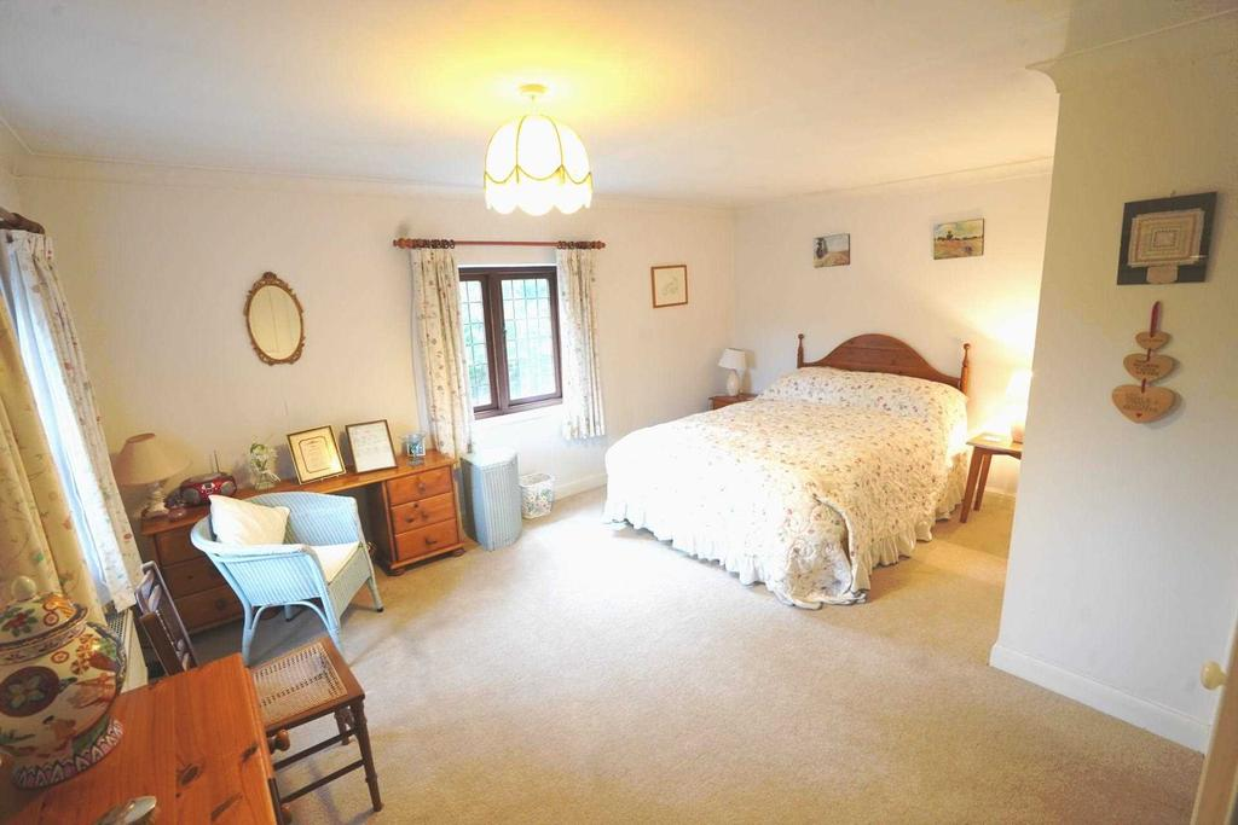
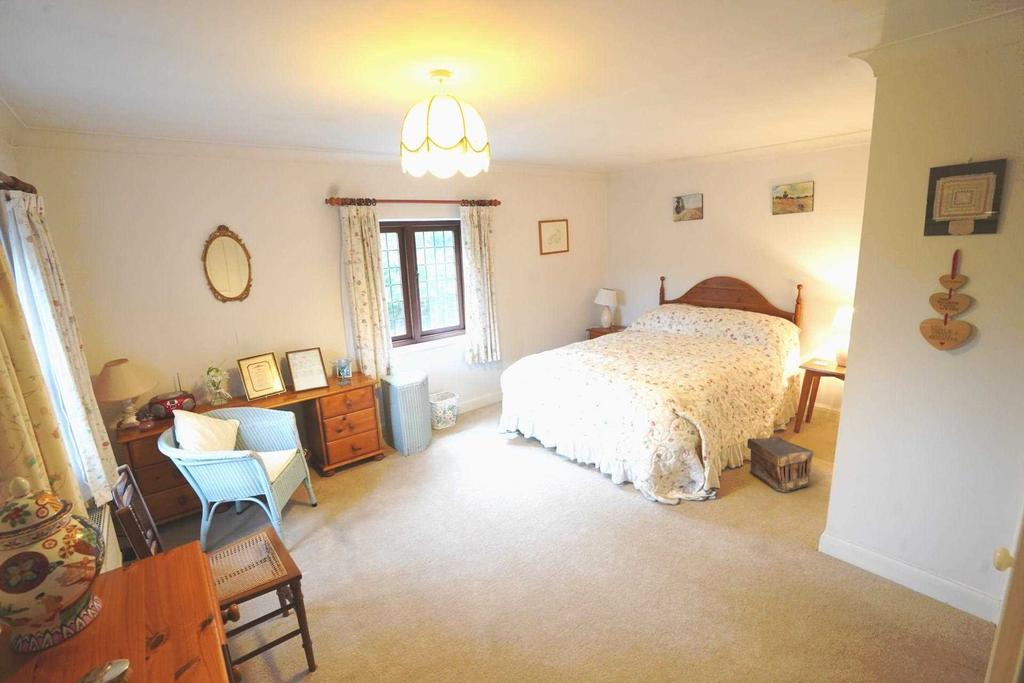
+ pouch (779, 461)
